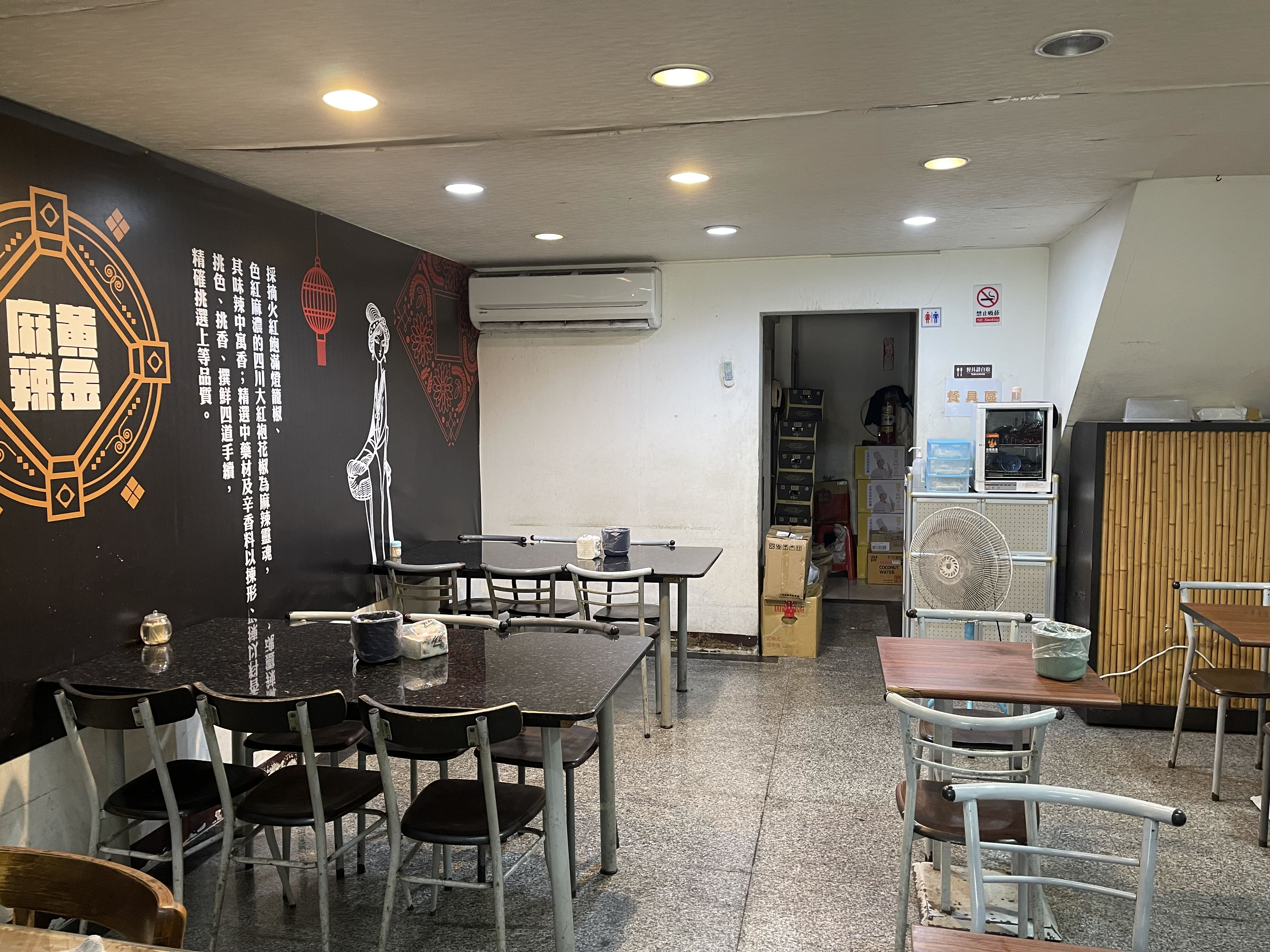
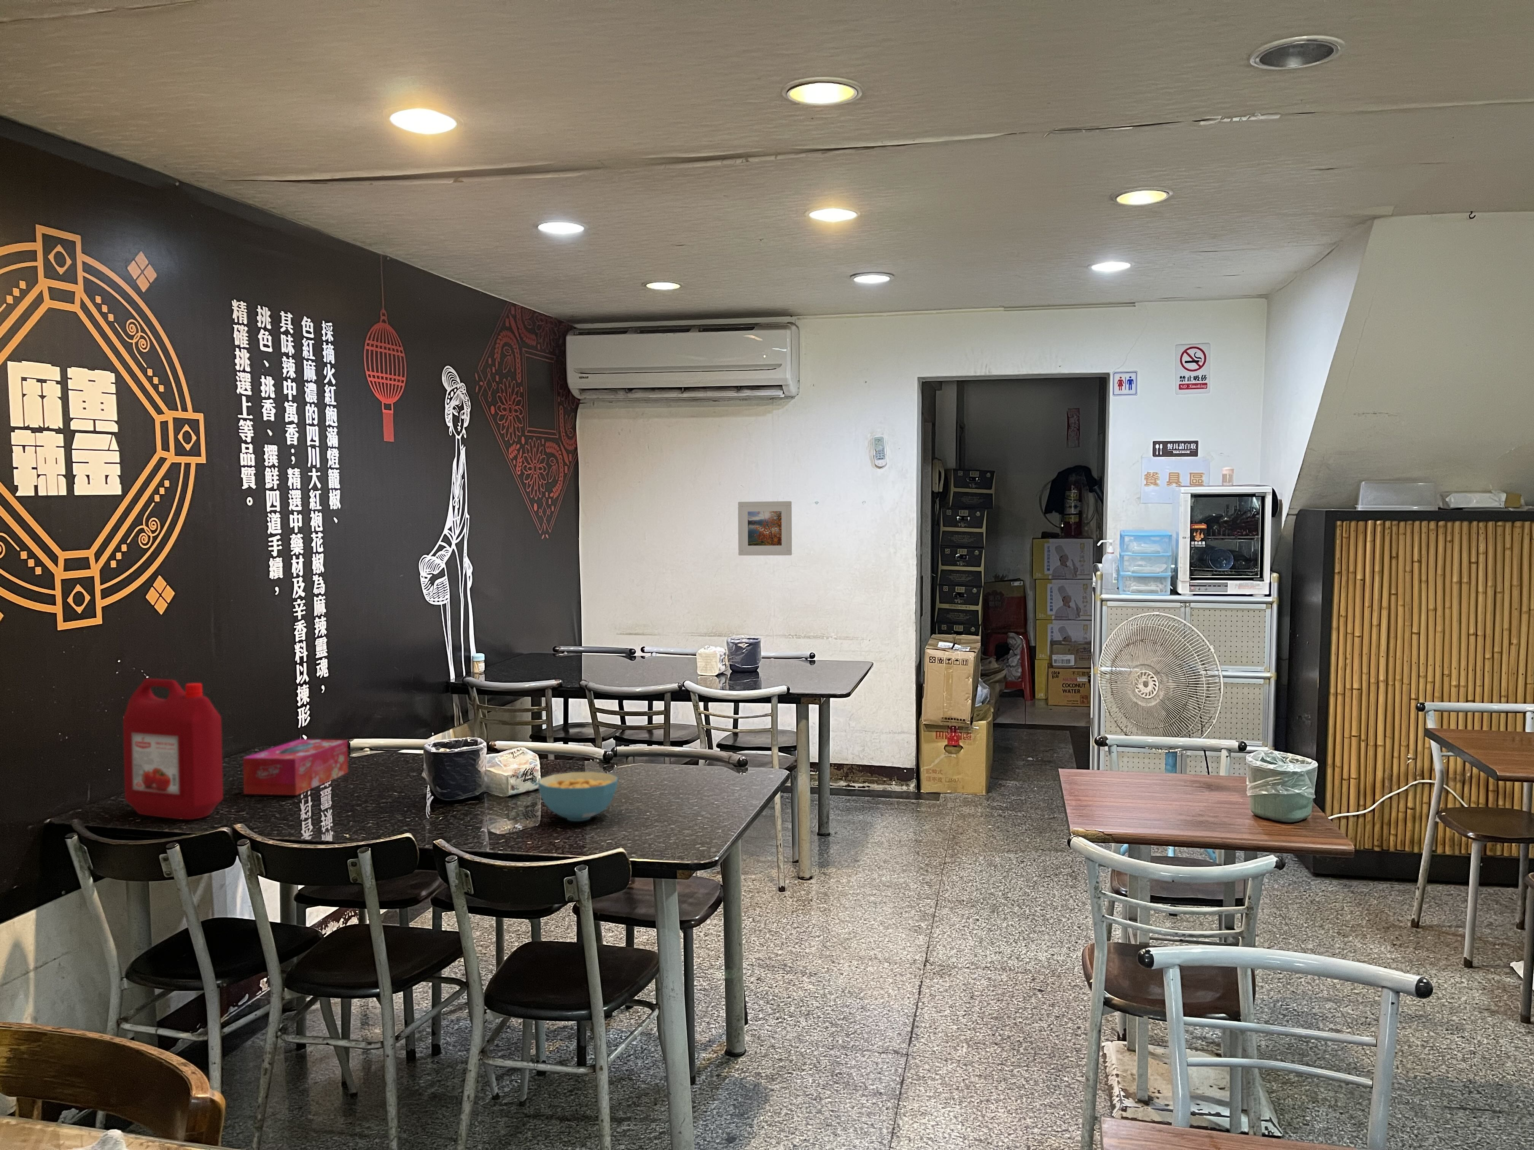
+ ketchup jug (173, 748)
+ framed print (765, 528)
+ cereal bowl (579, 798)
+ tissue box (297, 766)
